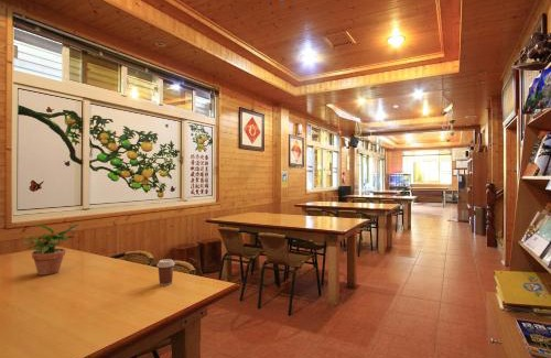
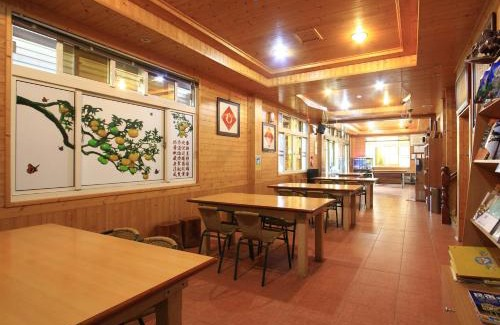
- coffee cup (165, 271)
- potted plant (53, 246)
